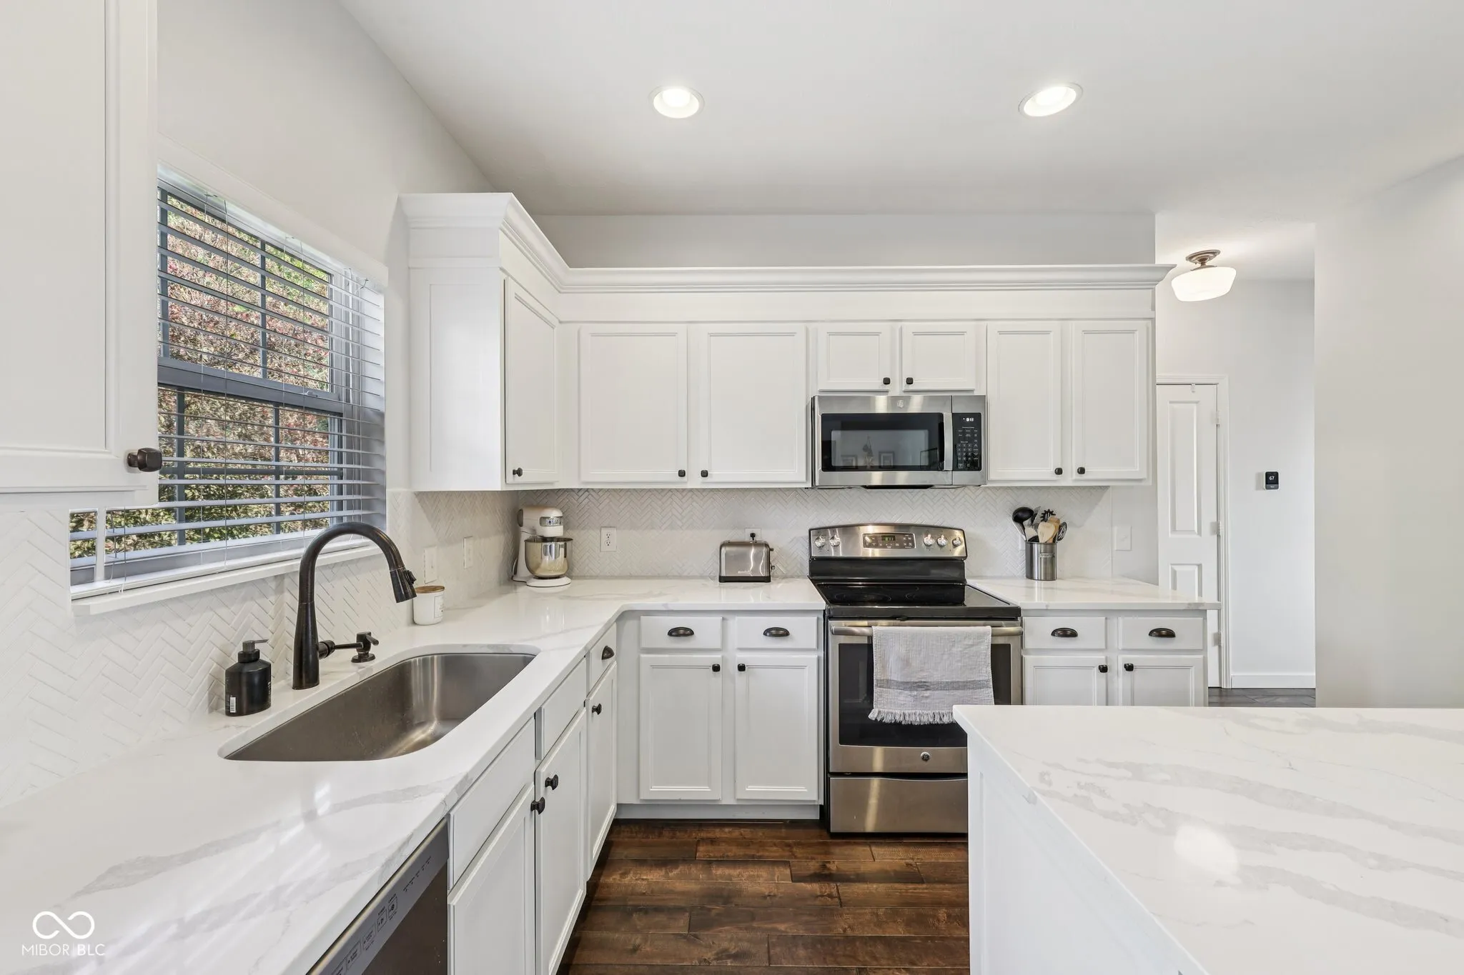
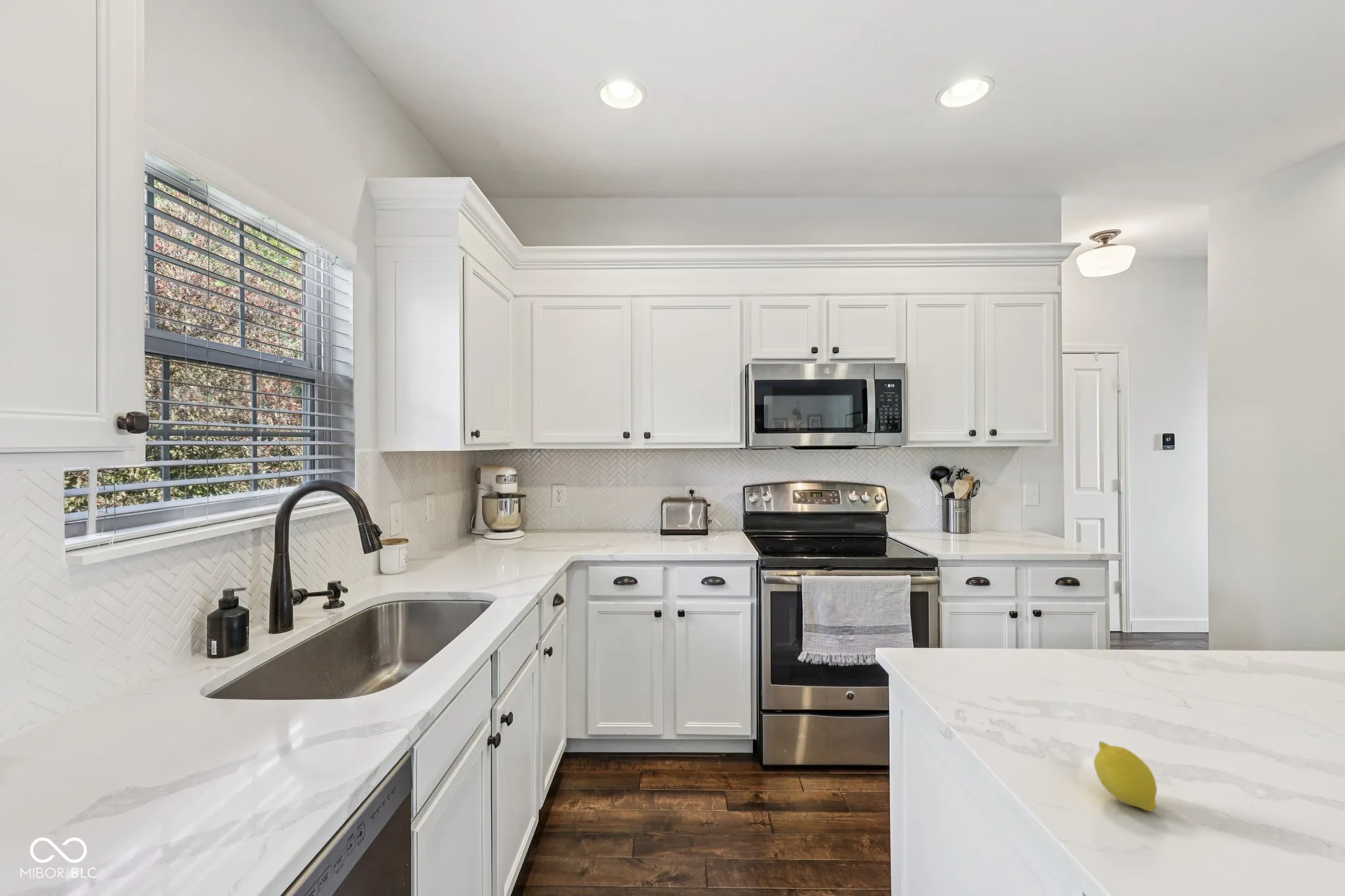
+ fruit (1124, 775)
